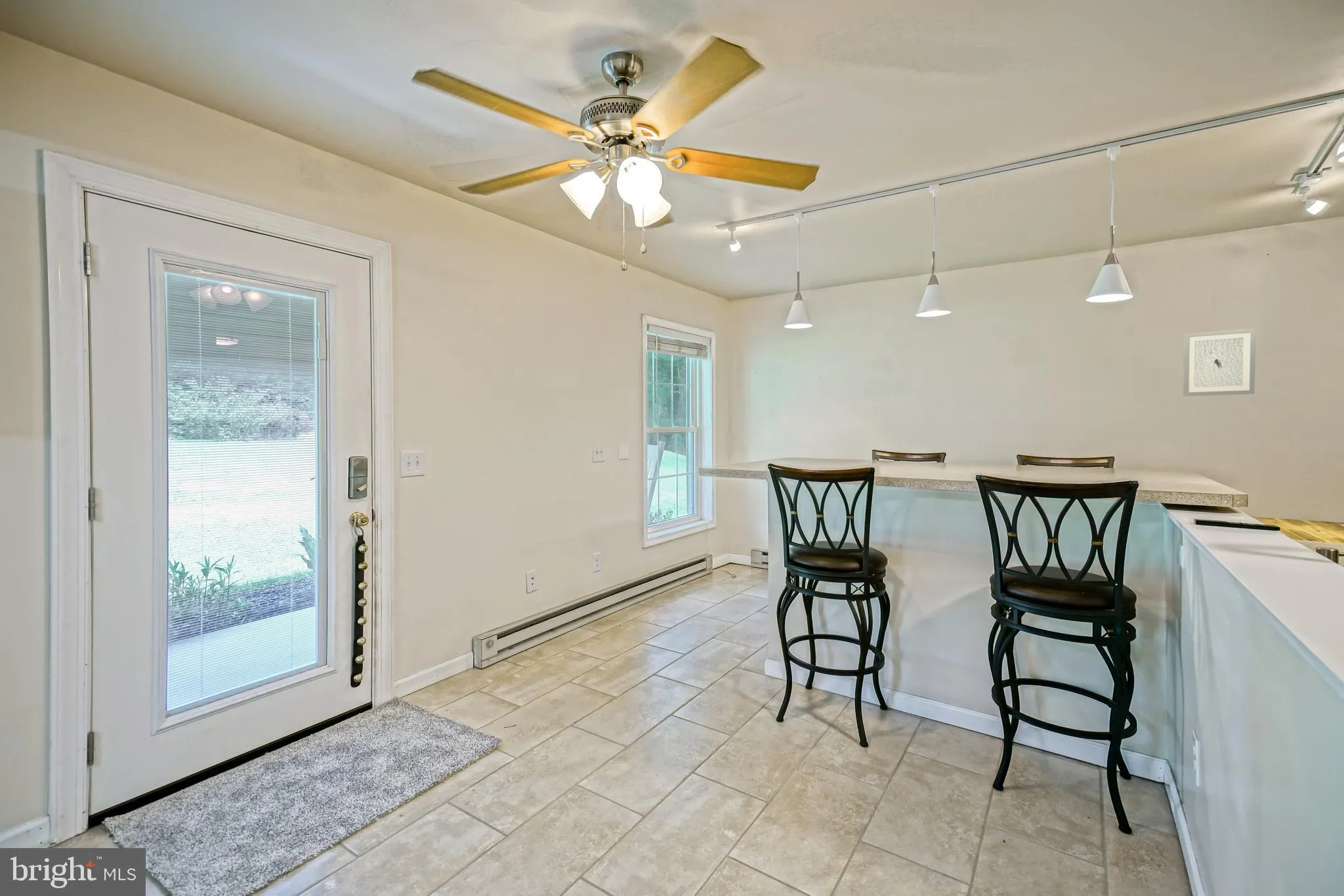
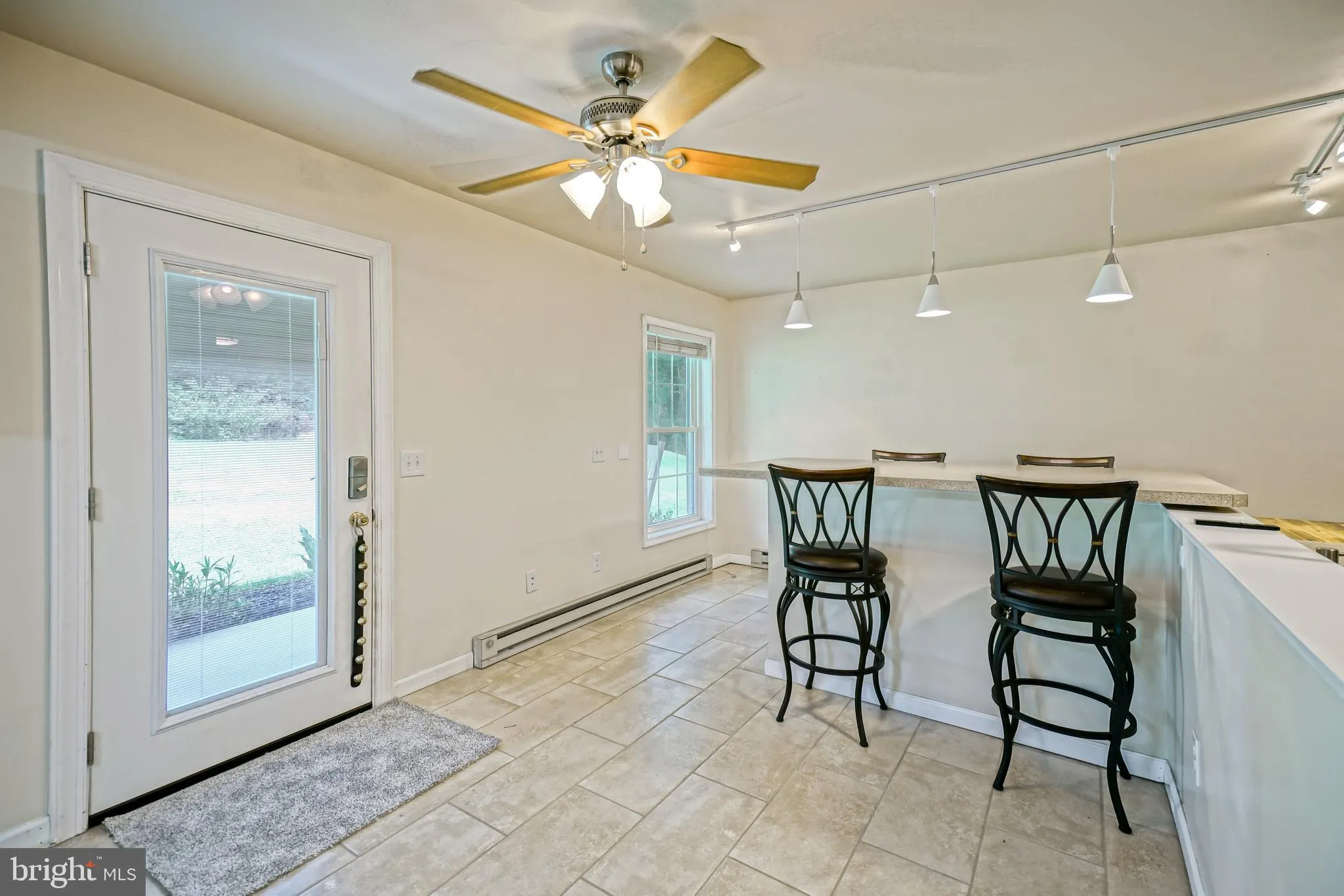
- wall art (1218, 363)
